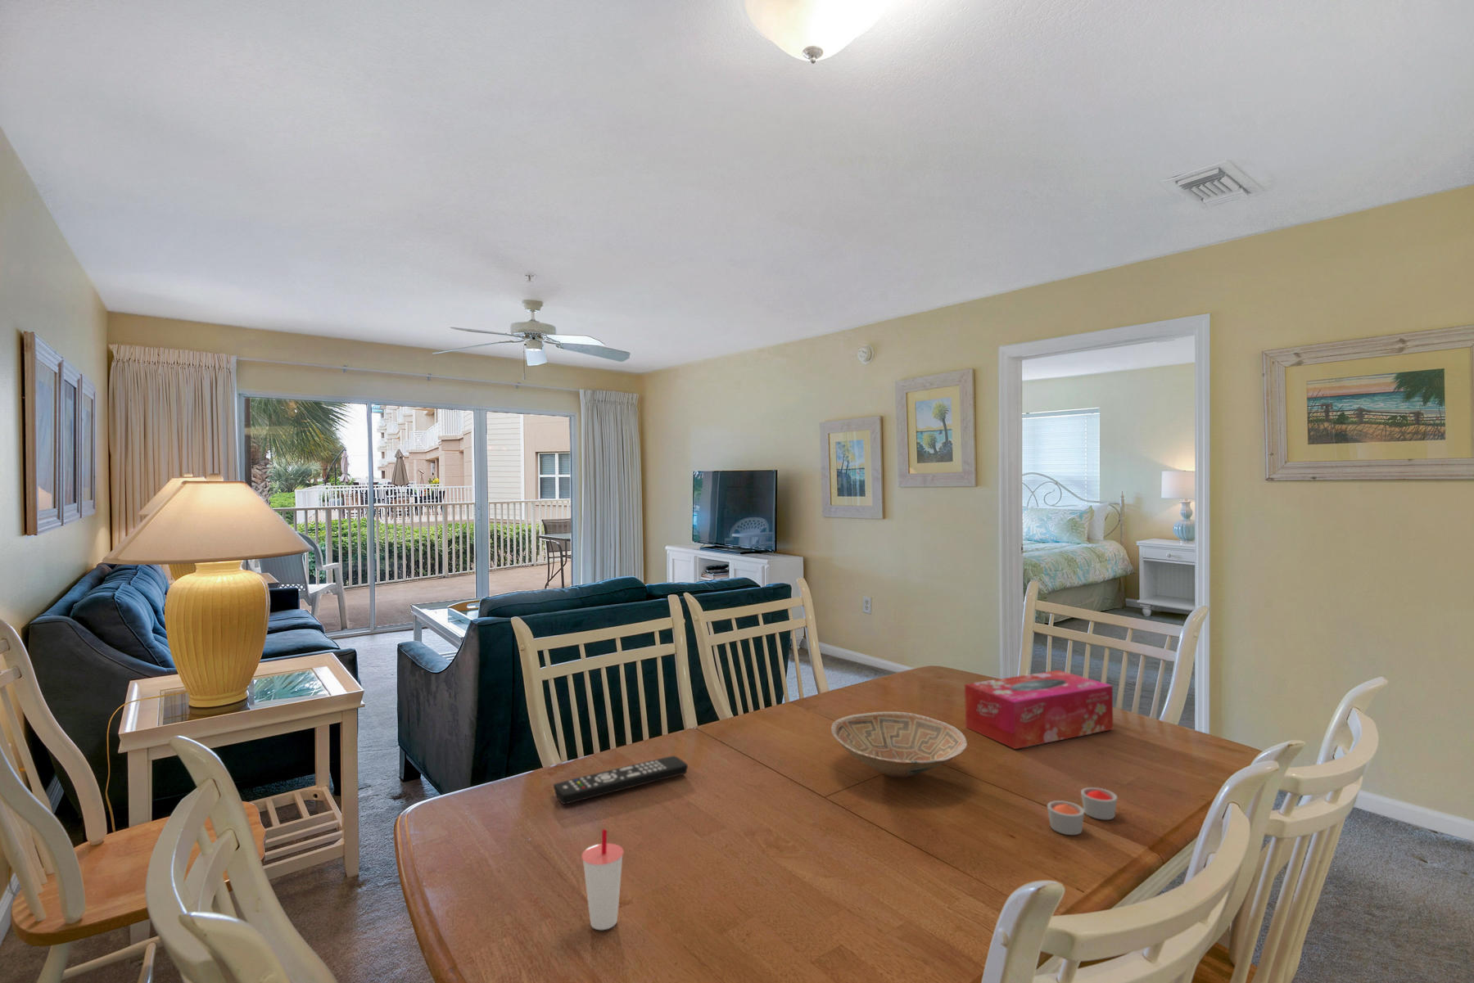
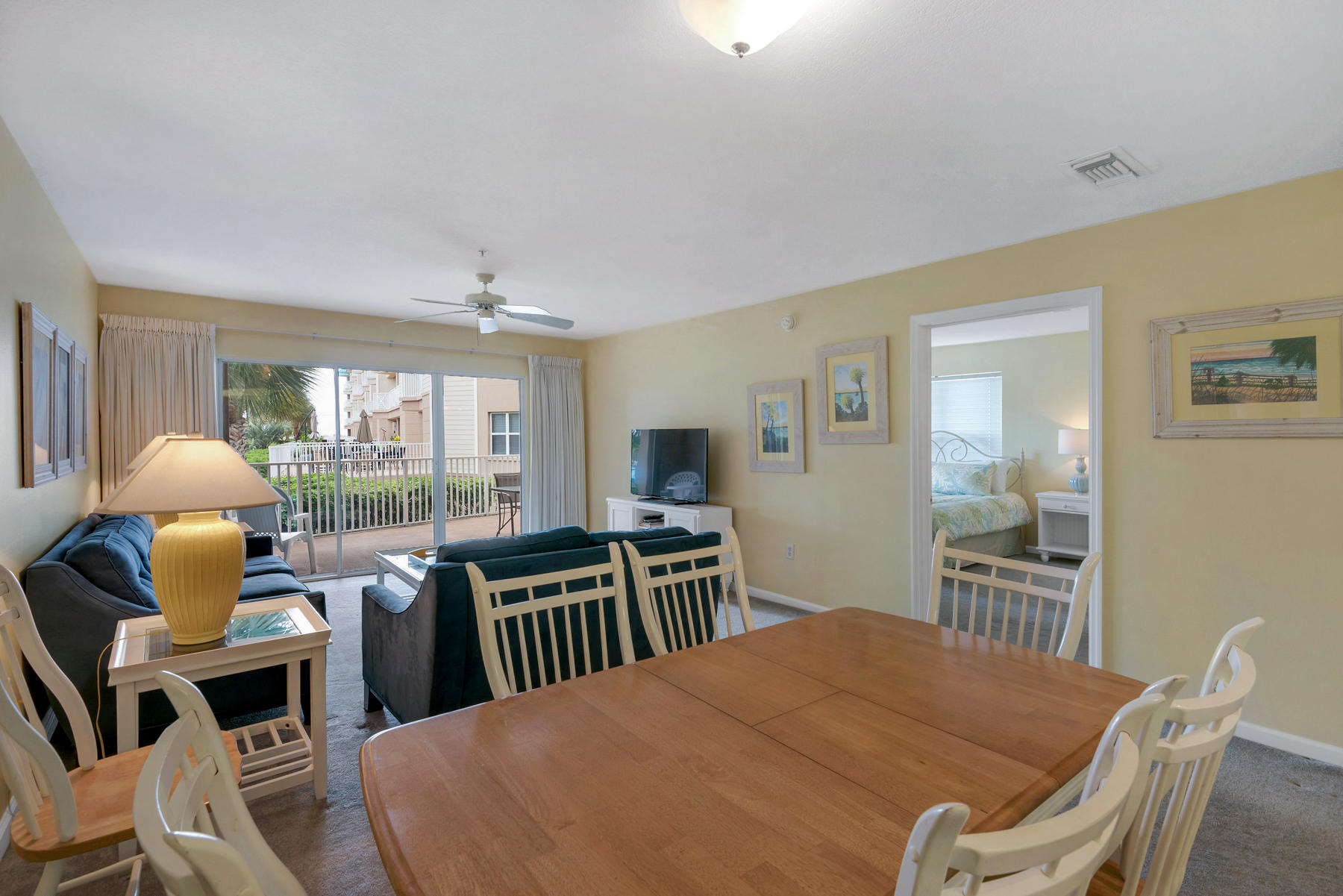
- bowl (898, 752)
- candle (1082, 809)
- cup (603, 875)
- tissue box (1038, 707)
- remote control (622, 778)
